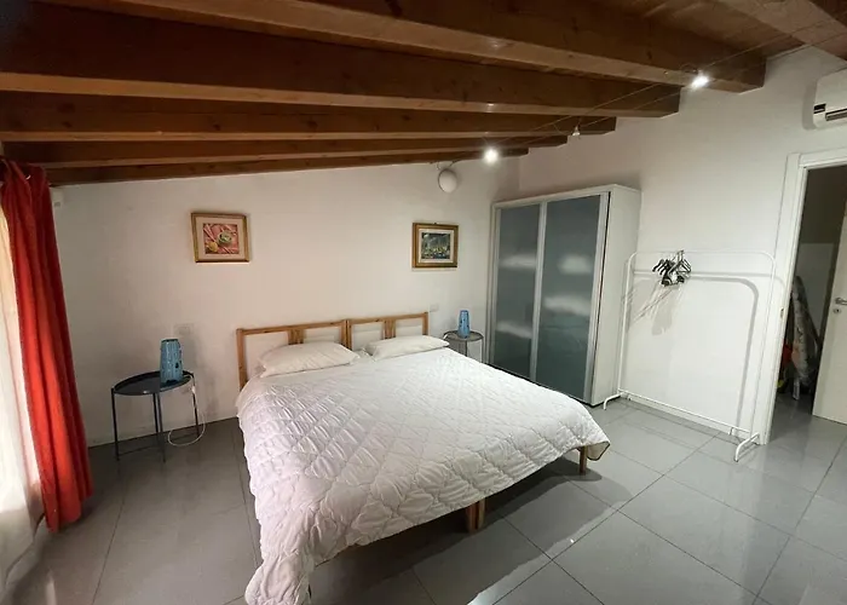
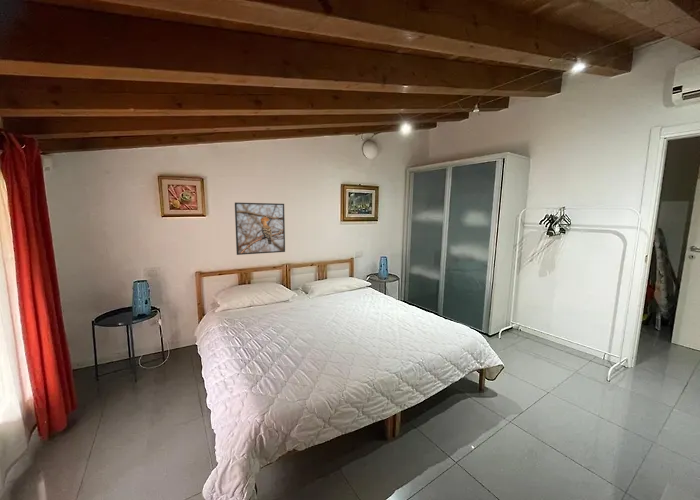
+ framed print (261, 228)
